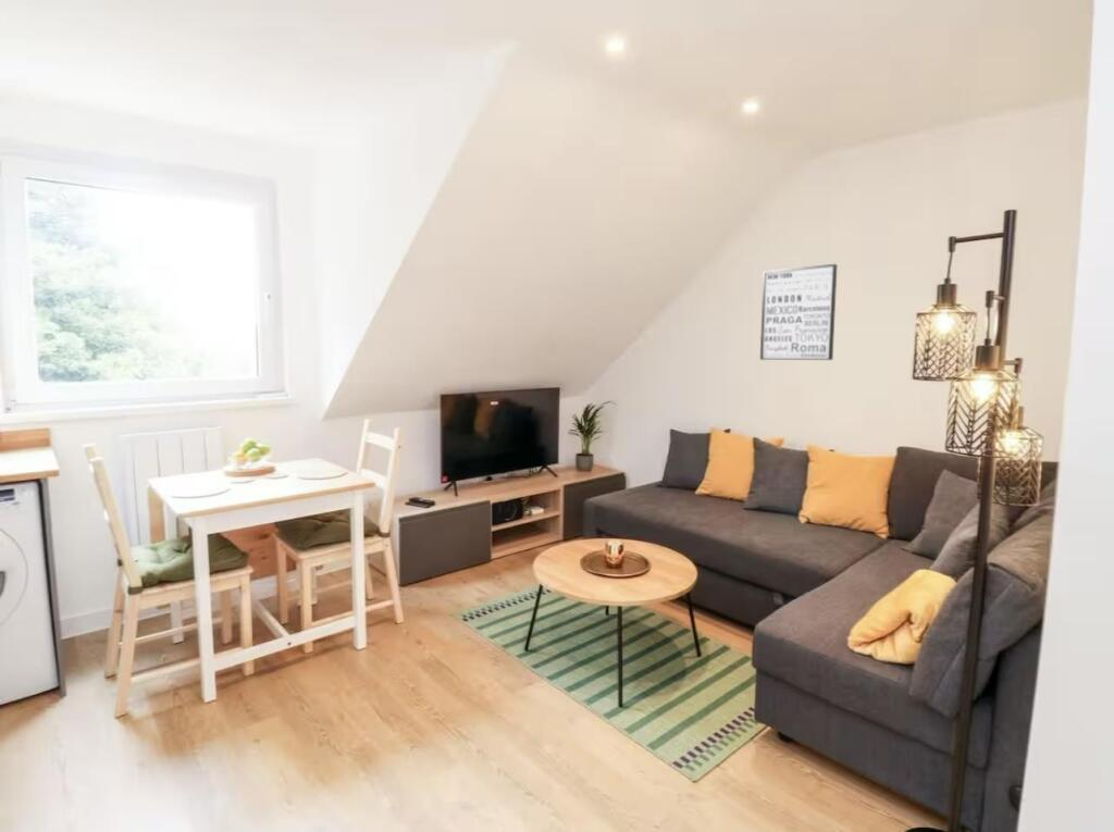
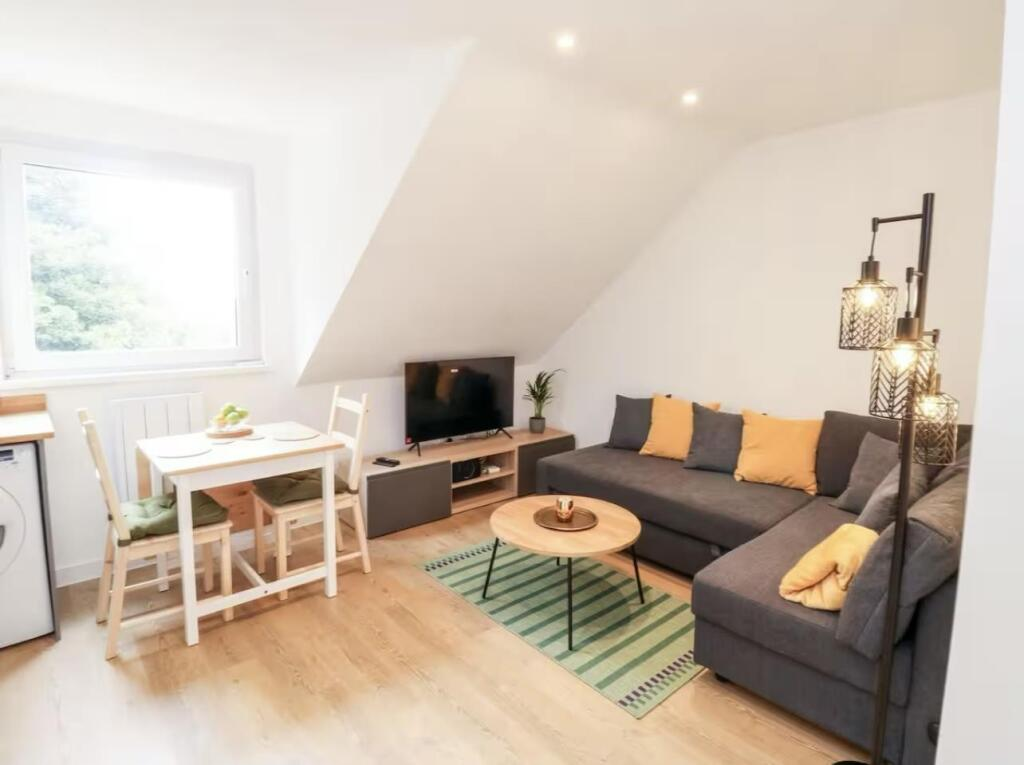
- wall art (796, 313)
